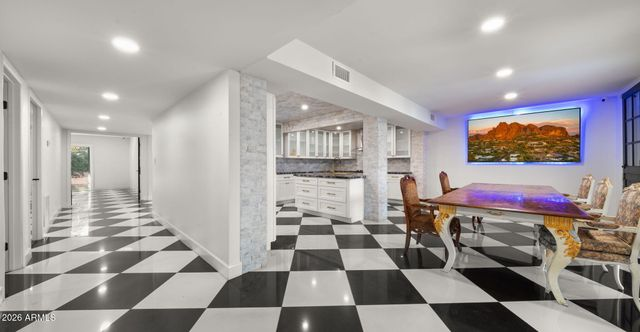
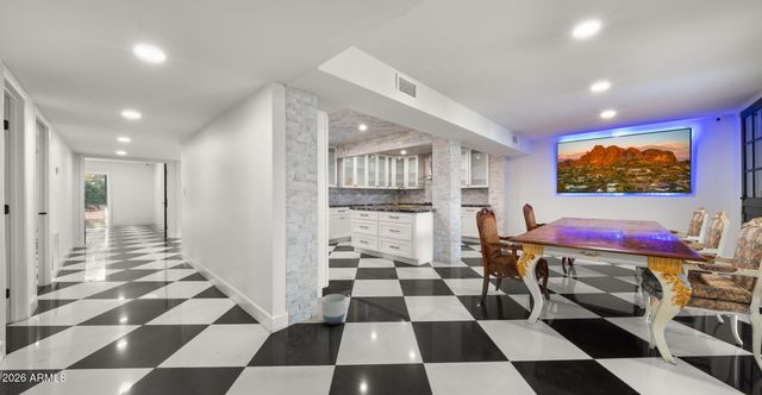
+ planter (333, 309)
